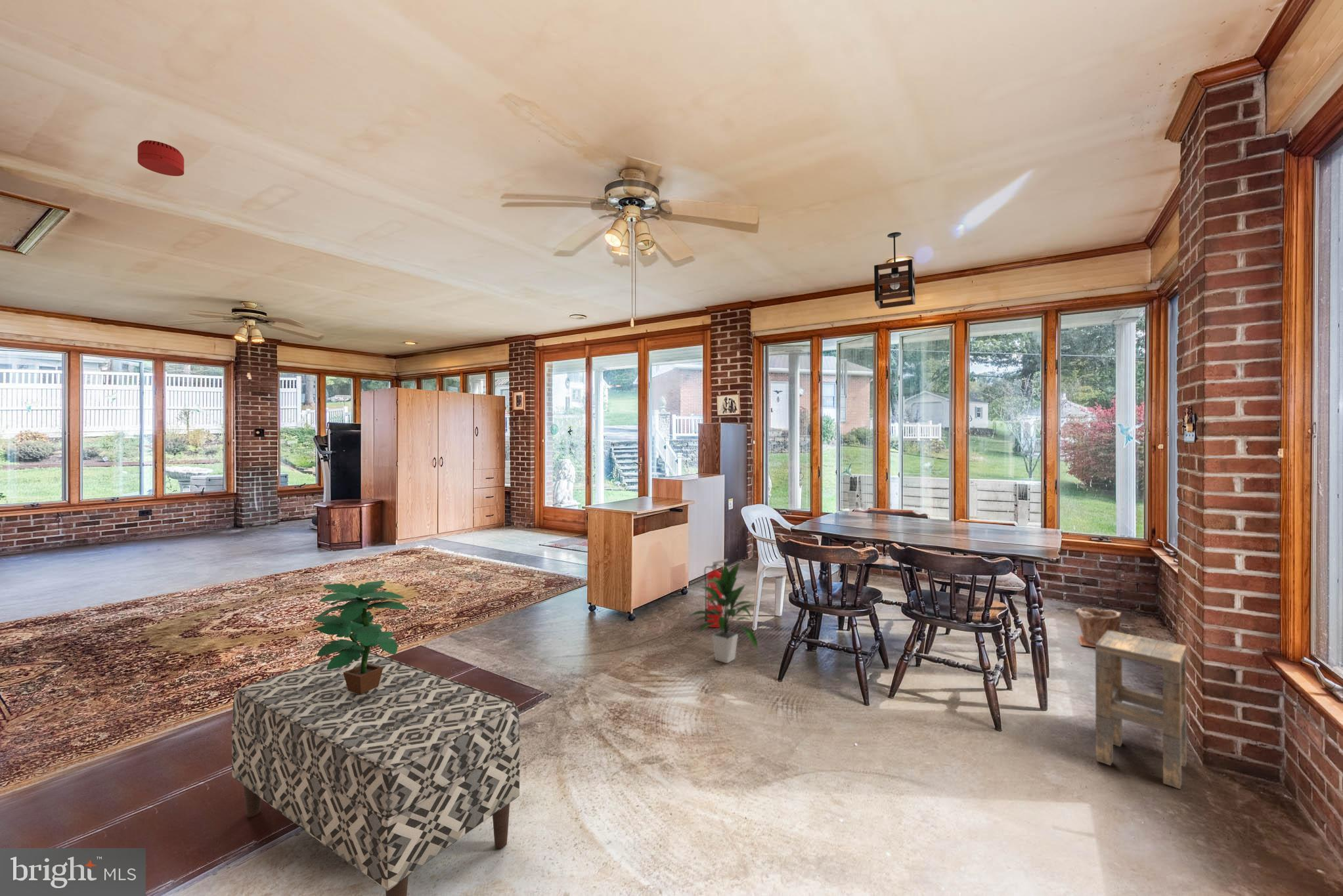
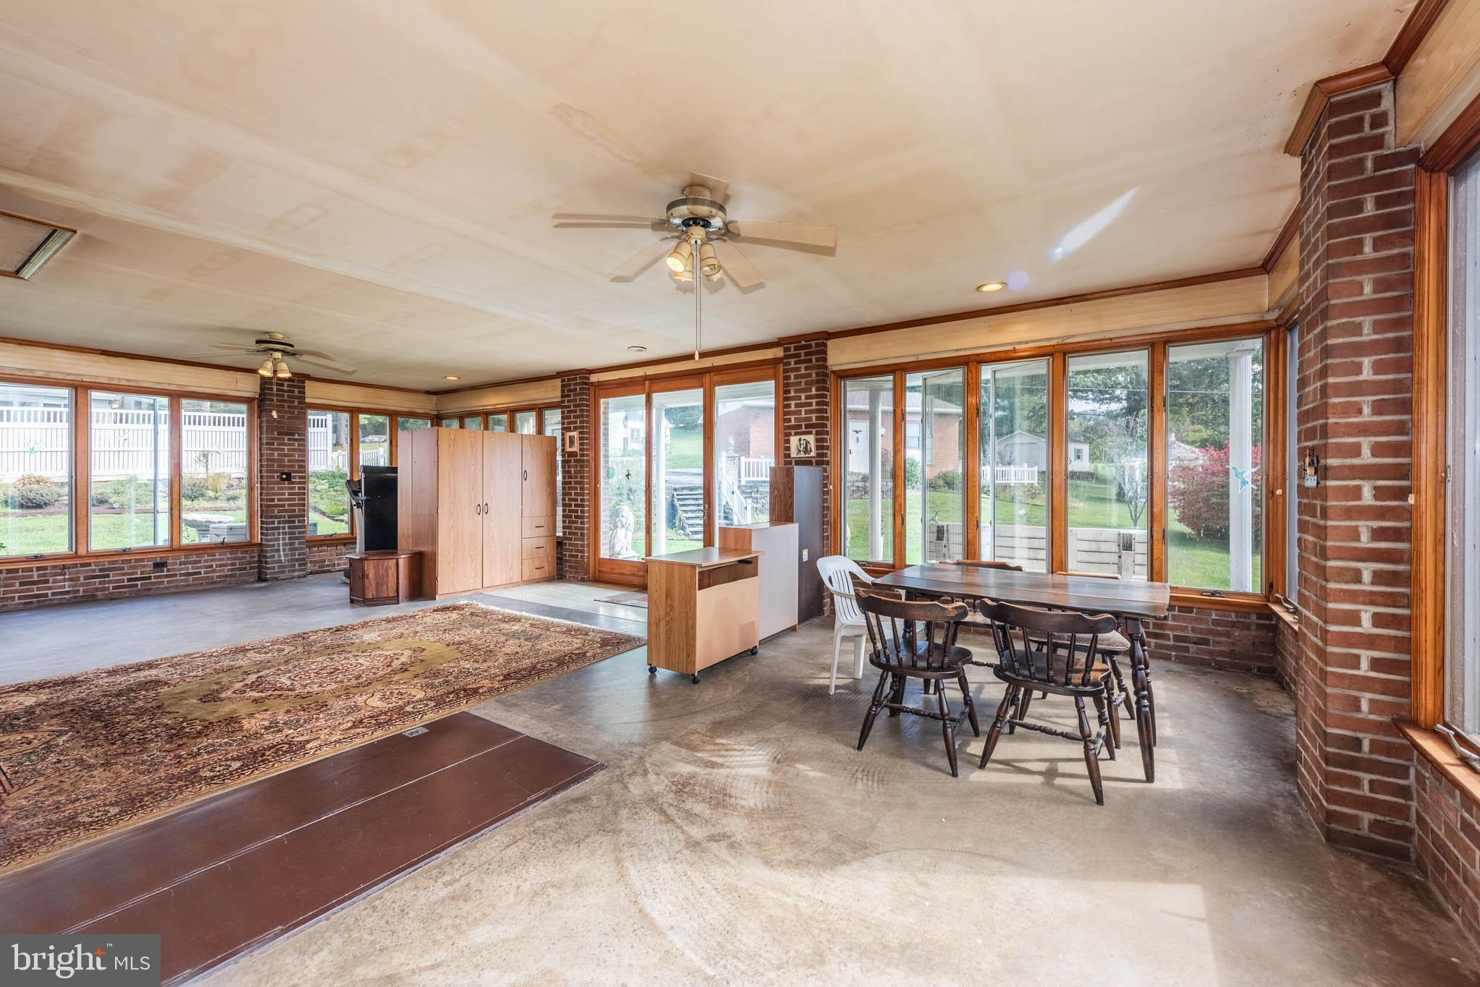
- indoor plant (726, 613)
- bench (372, 761)
- pendant light (894, 268)
- potted plant (359, 636)
- side table (1141, 703)
- fire extinguisher (716, 591)
- smoke detector (161, 158)
- plant pot (1099, 627)
